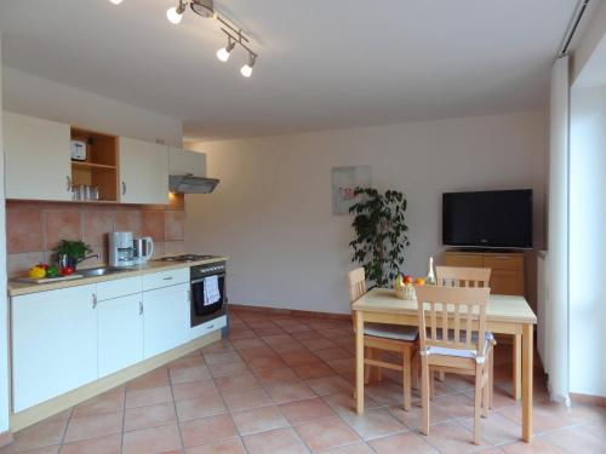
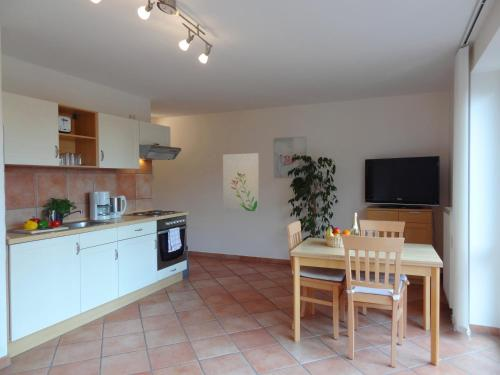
+ wall art (240, 182)
